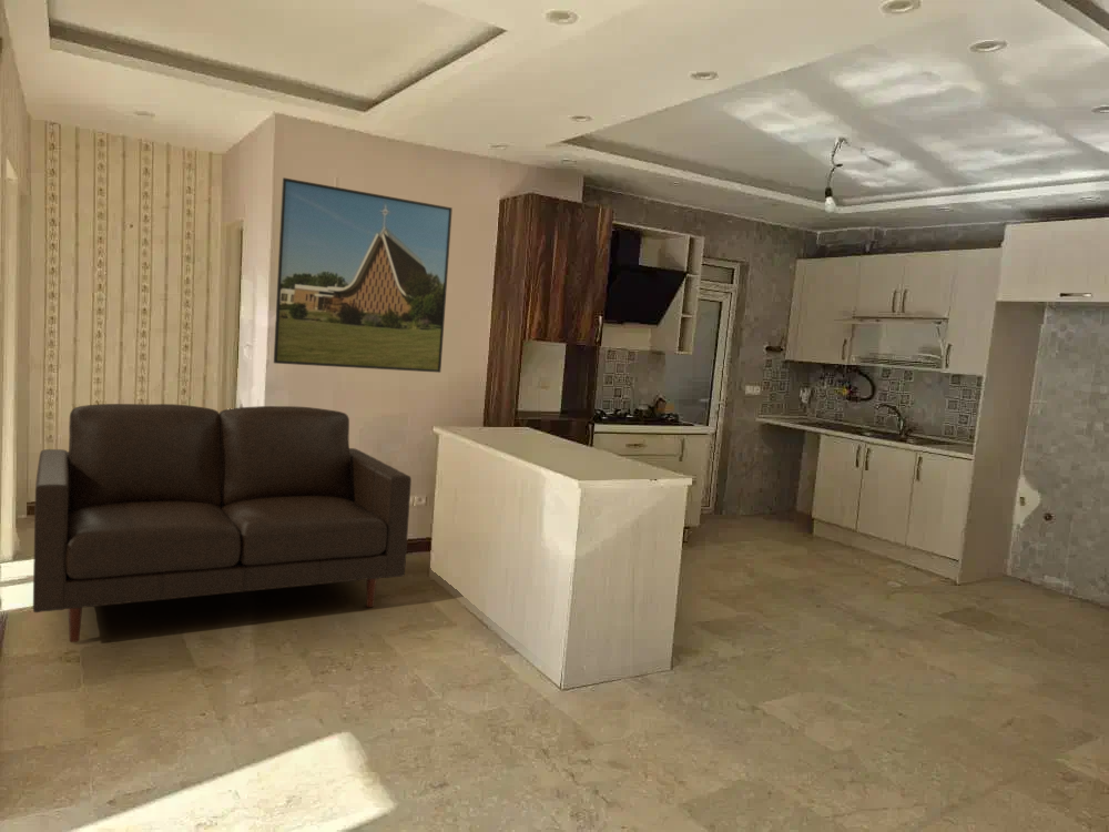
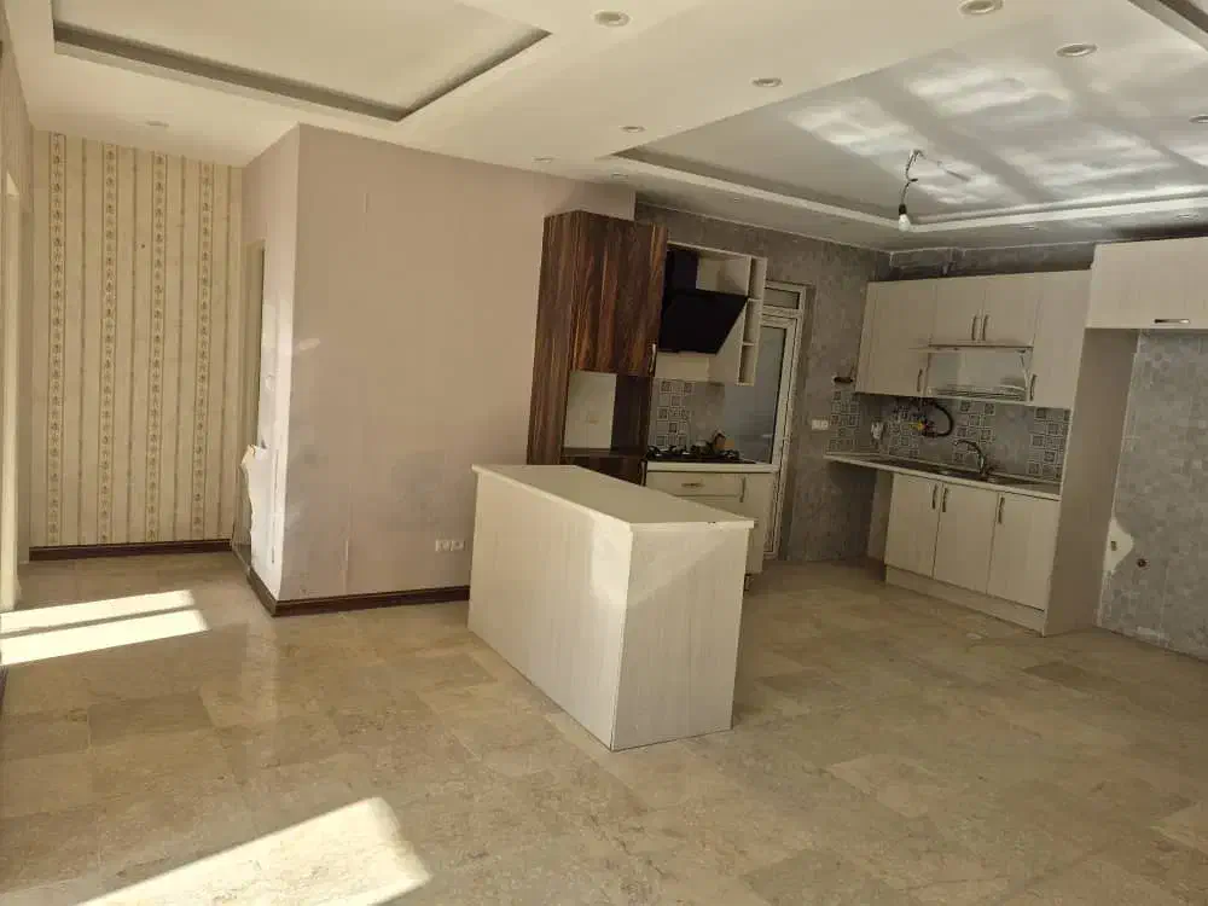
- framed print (366, 282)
- sofa (227, 506)
